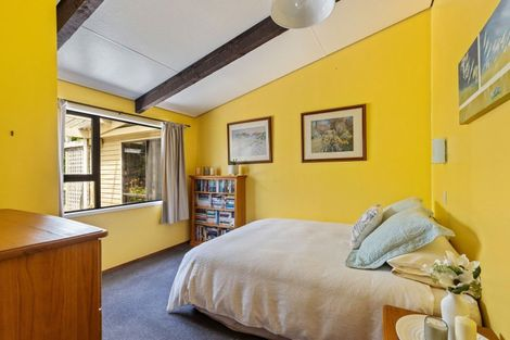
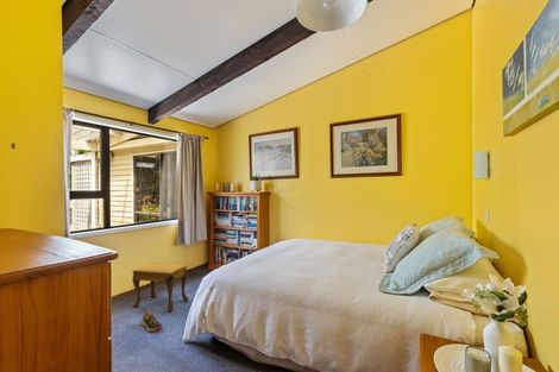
+ footstool (161, 280)
+ shoe (150, 320)
